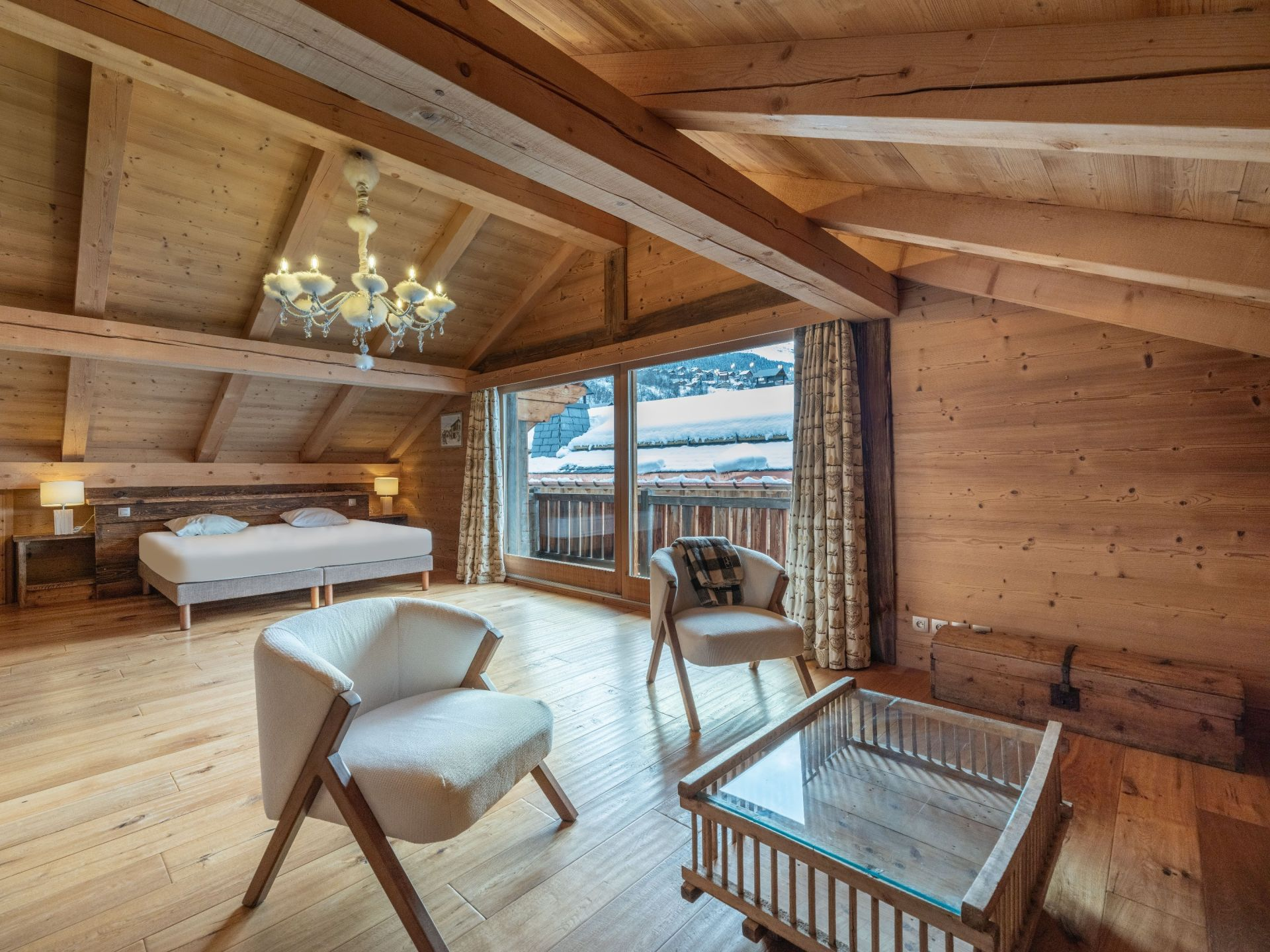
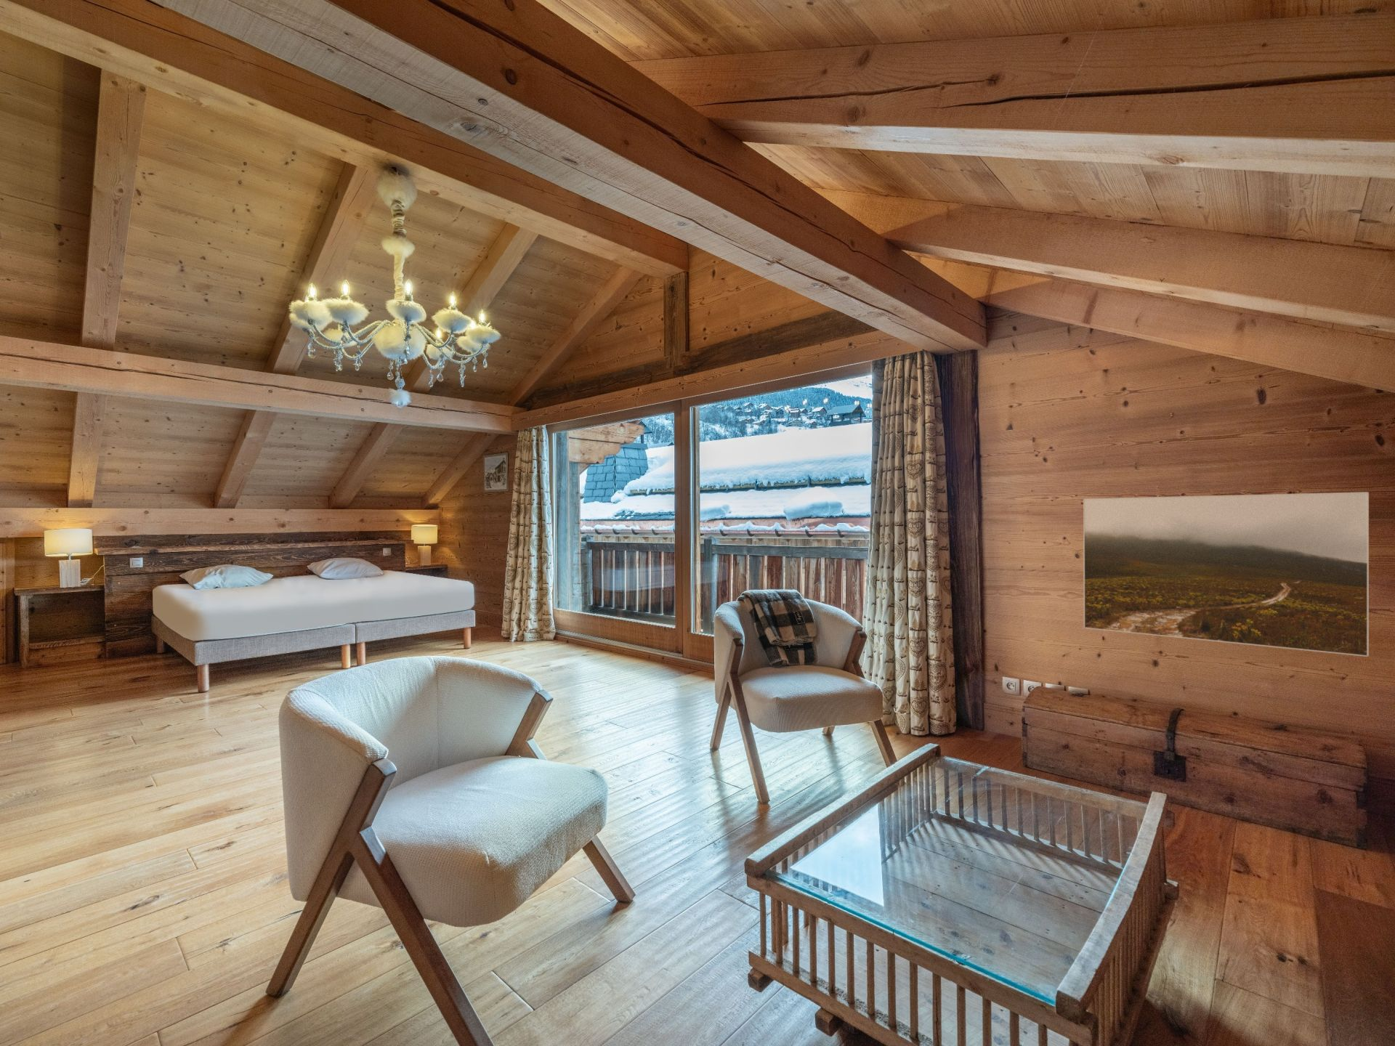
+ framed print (1209, 568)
